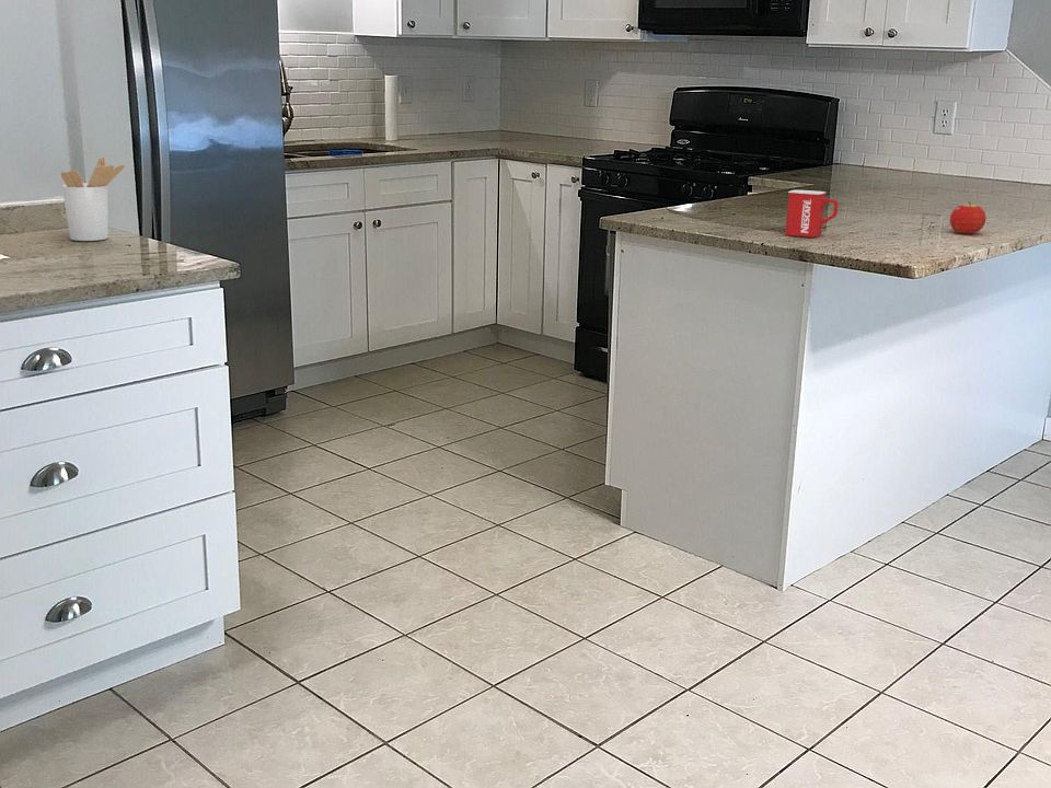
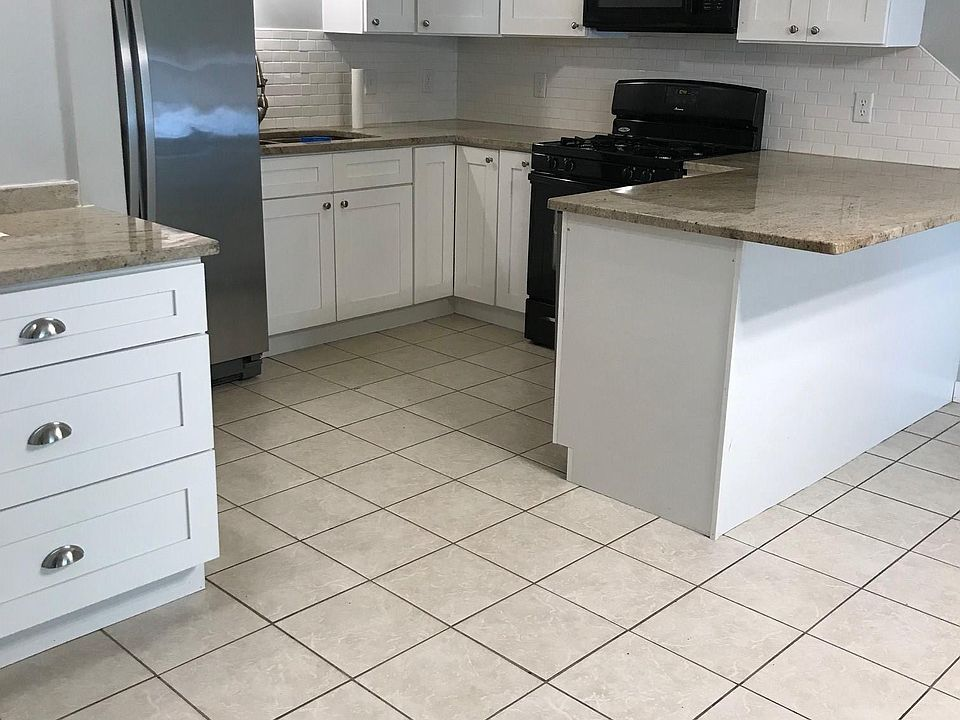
- utensil holder (94, 199)
- mug (812, 213)
- fruit (968, 217)
